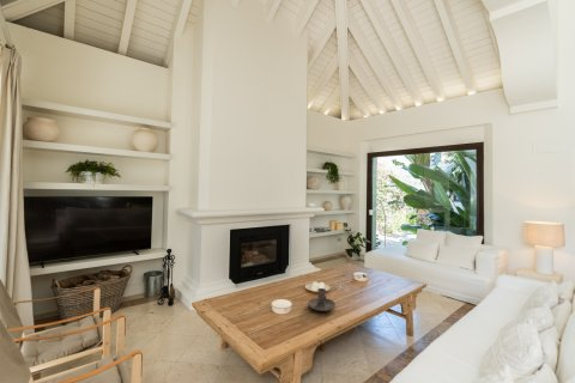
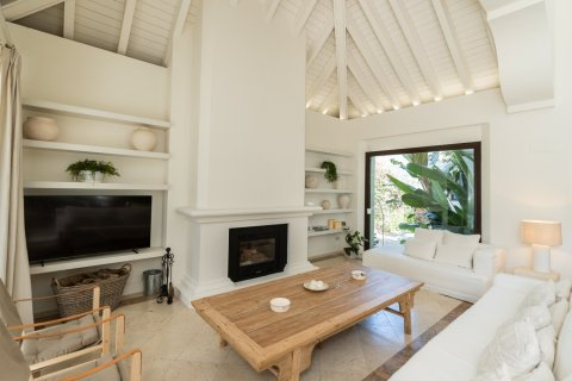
- candle holder (321, 297)
